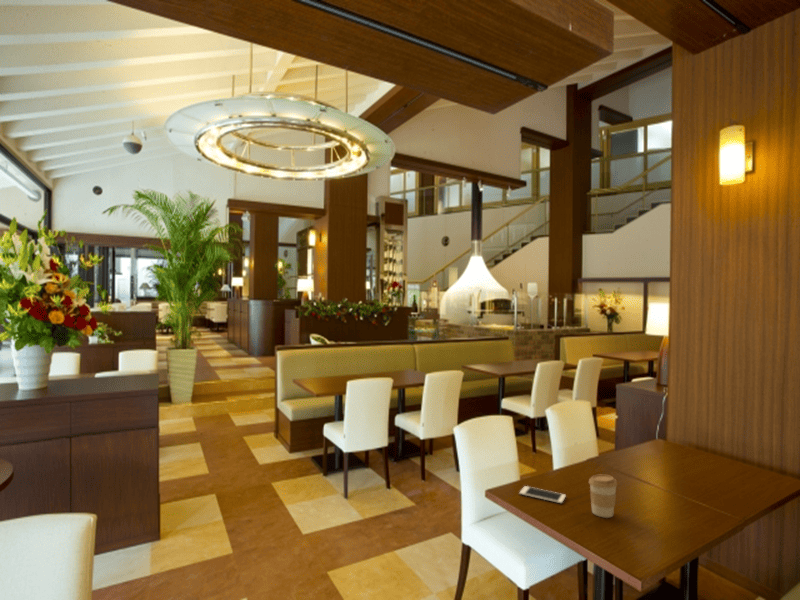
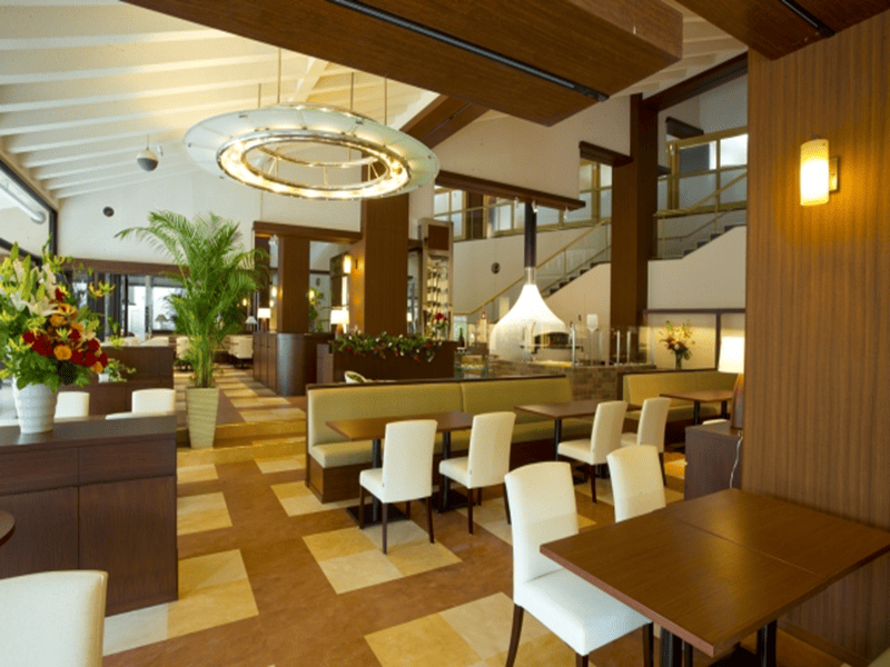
- coffee cup (602, 494)
- cell phone (542, 494)
